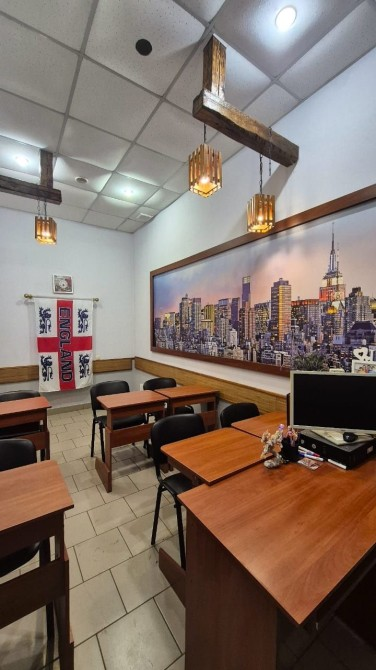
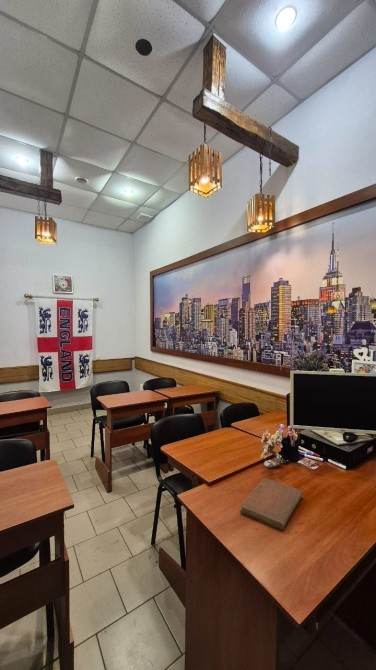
+ notebook (272, 500)
